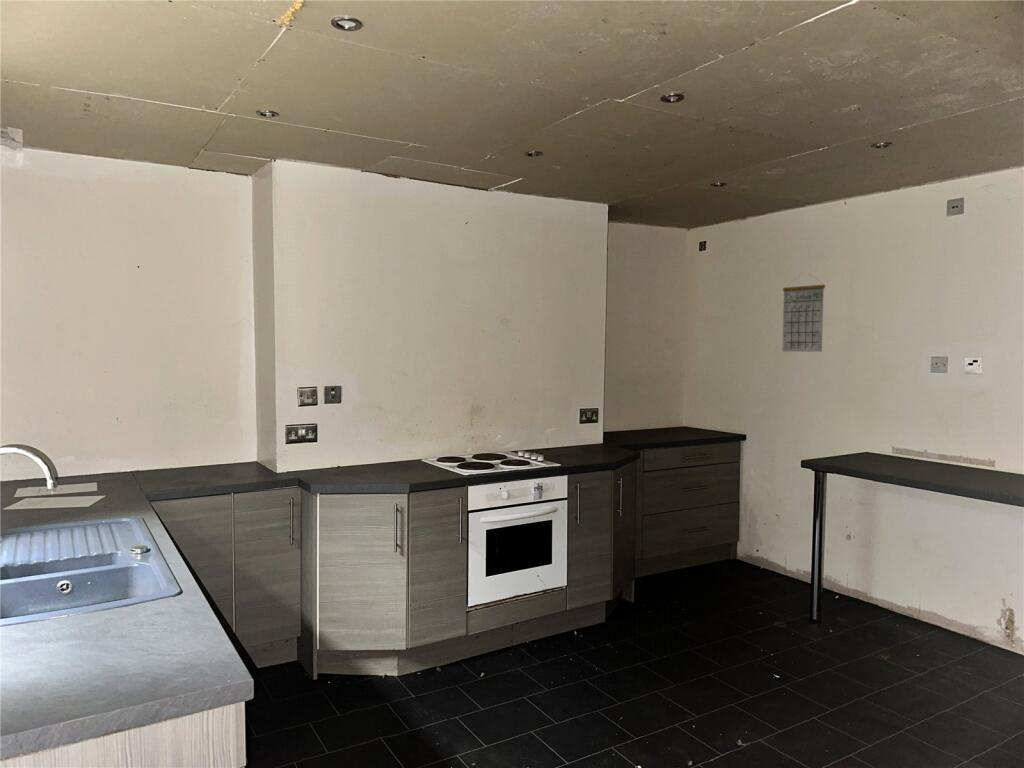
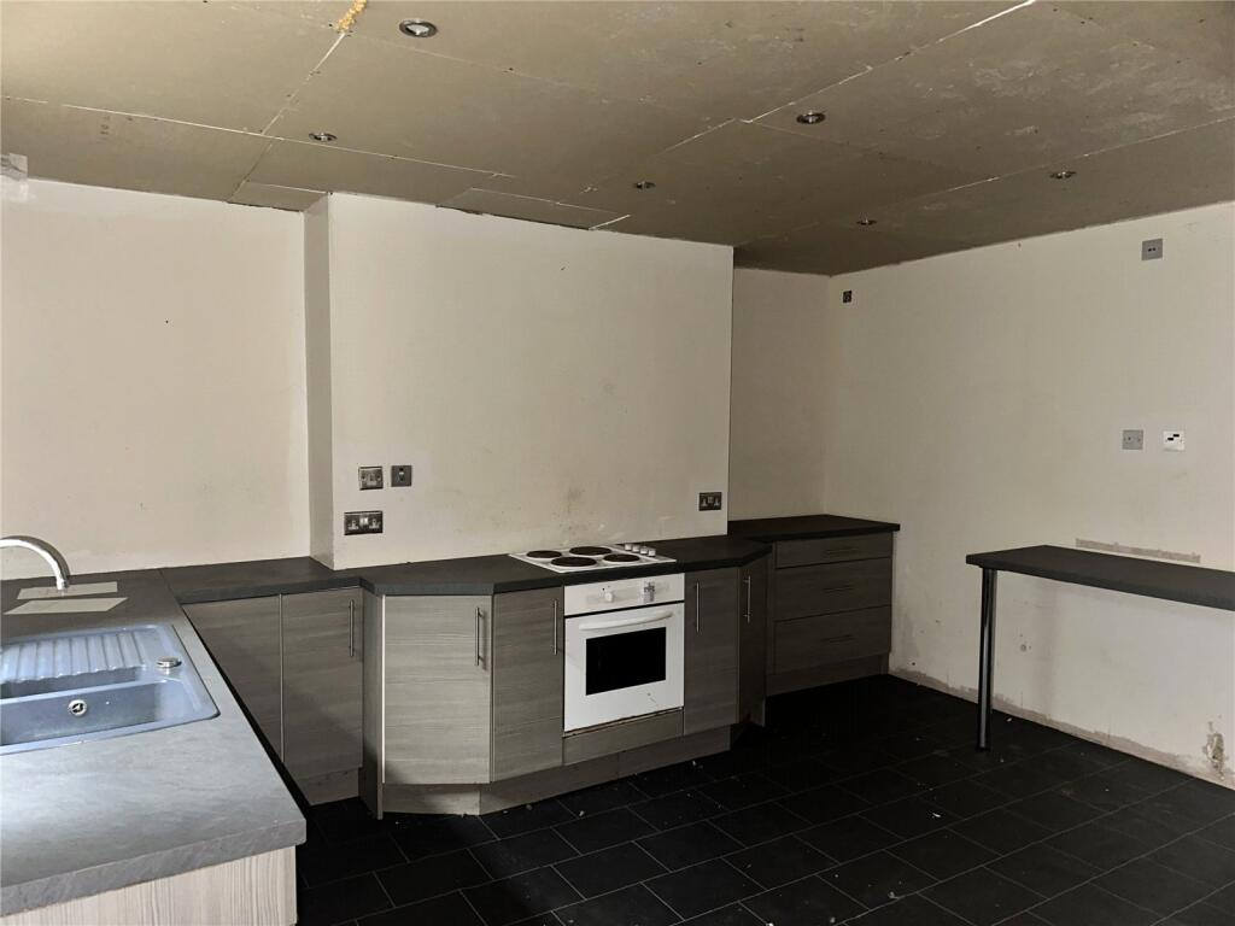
- calendar (802, 311)
